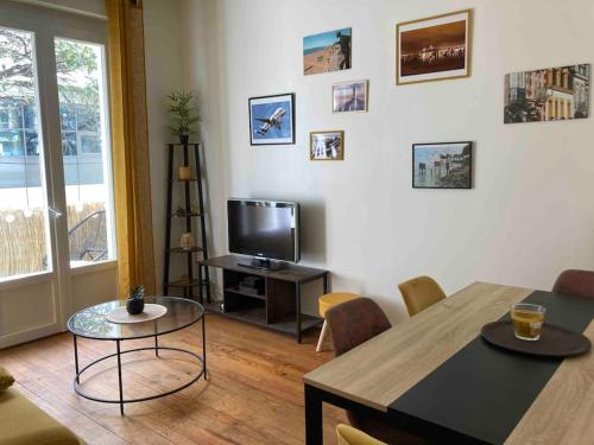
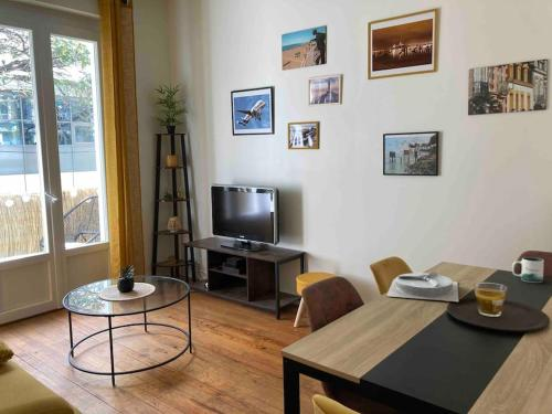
+ mug (527, 269)
+ plate (423, 282)
